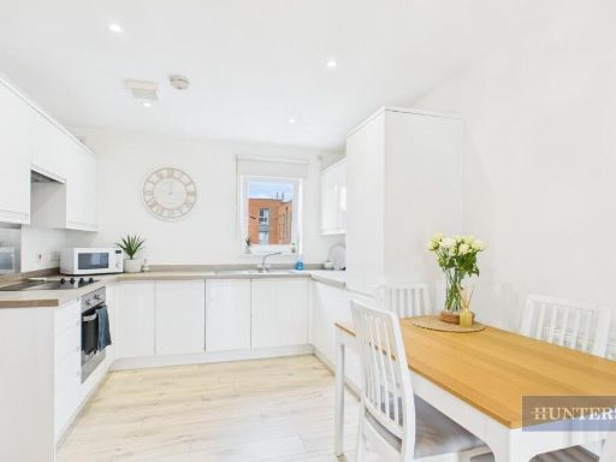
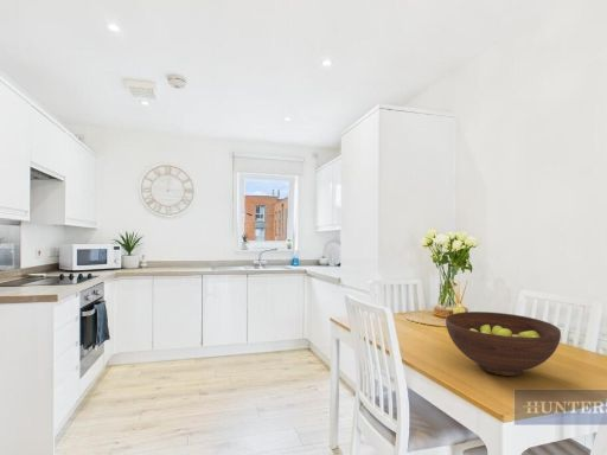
+ fruit bowl (499, 346)
